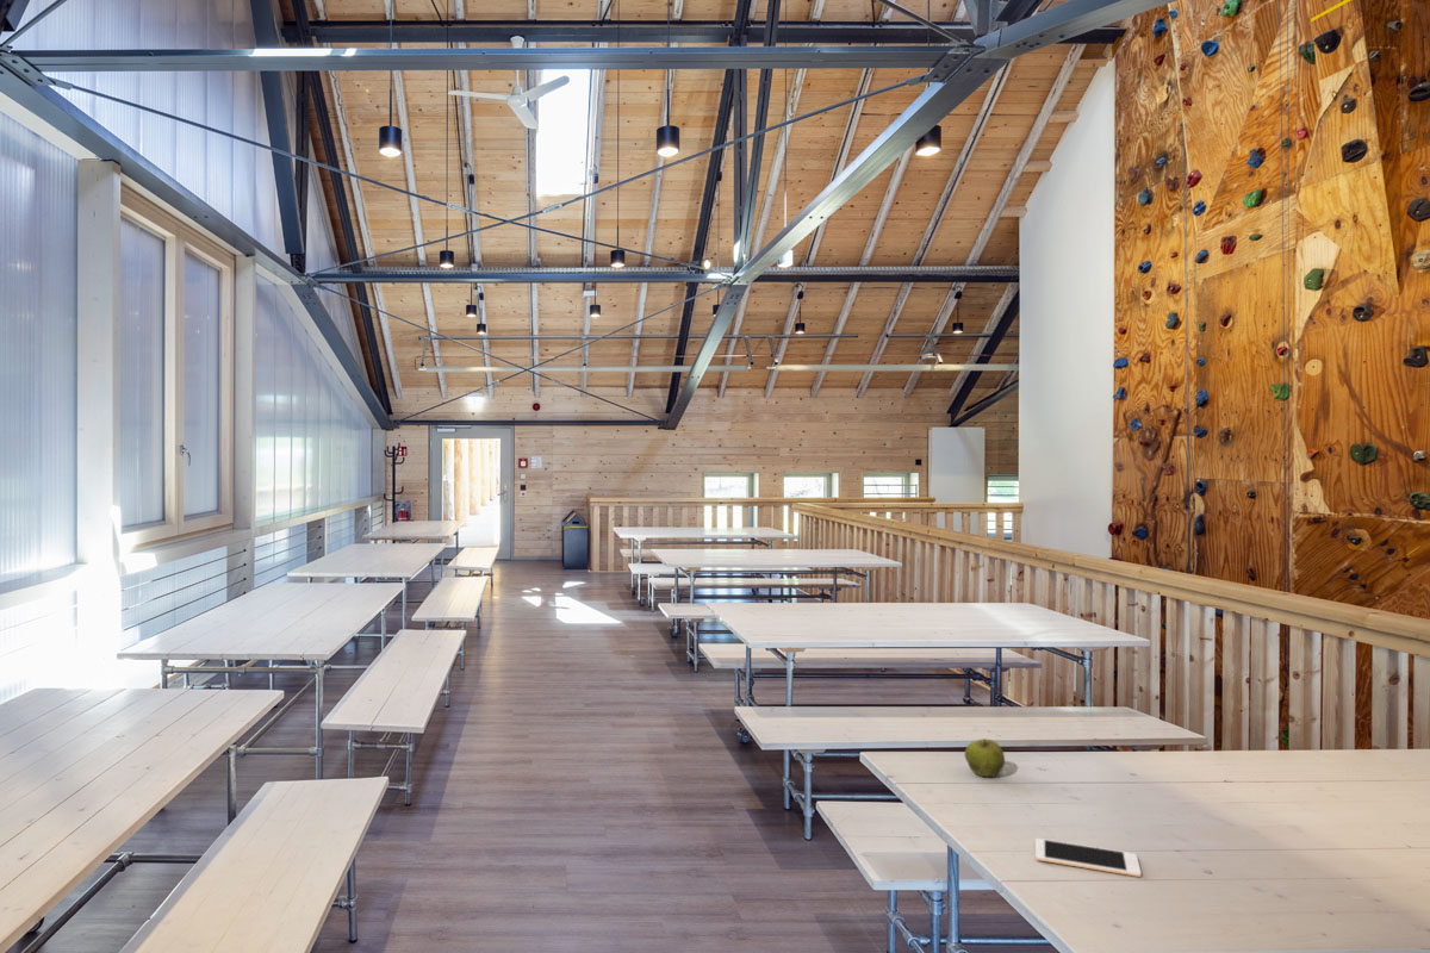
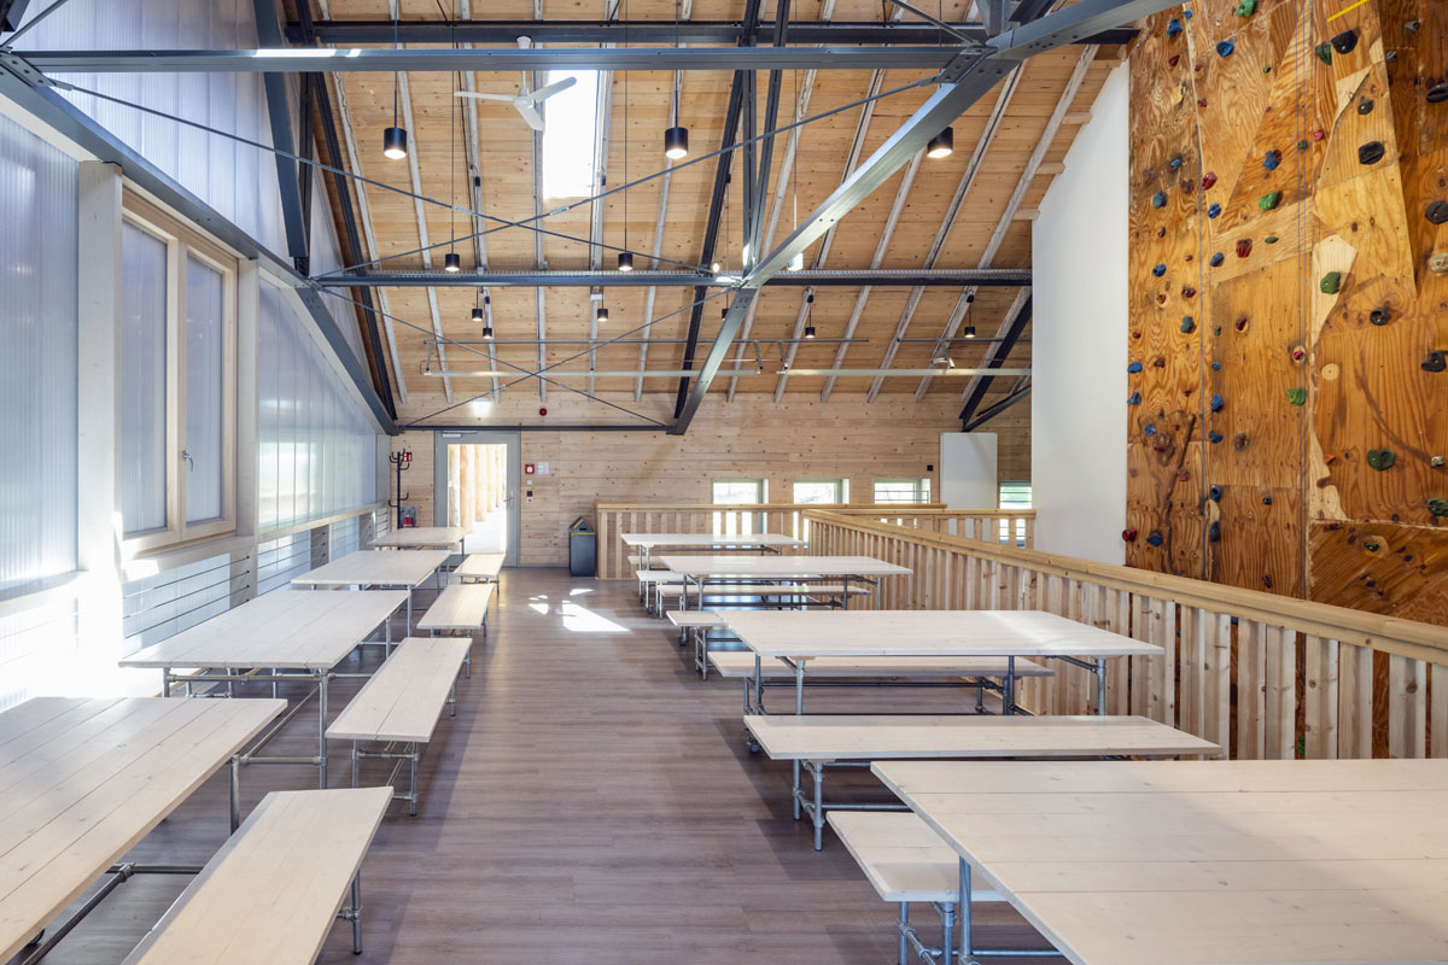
- apple (984, 755)
- cell phone (1086, 857)
